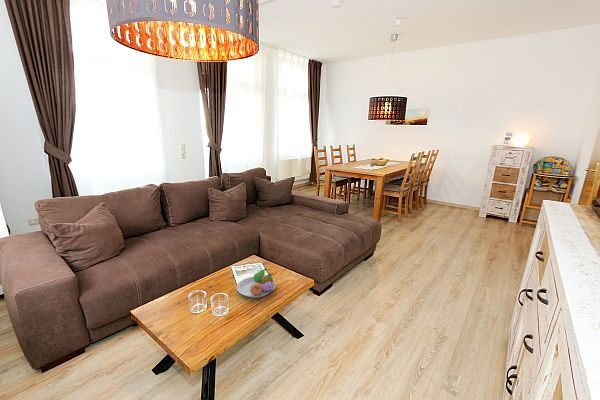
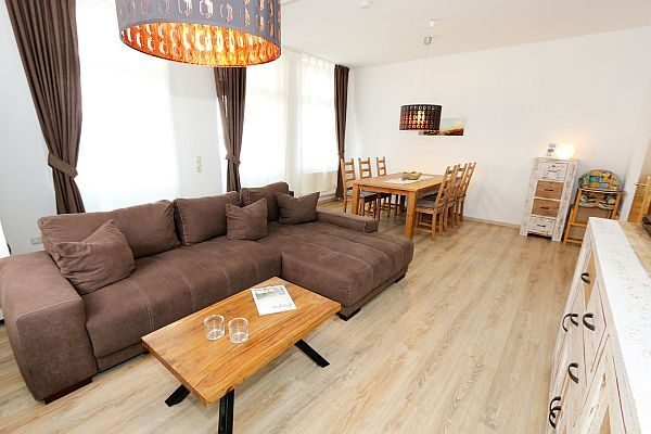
- fruit bowl (257, 281)
